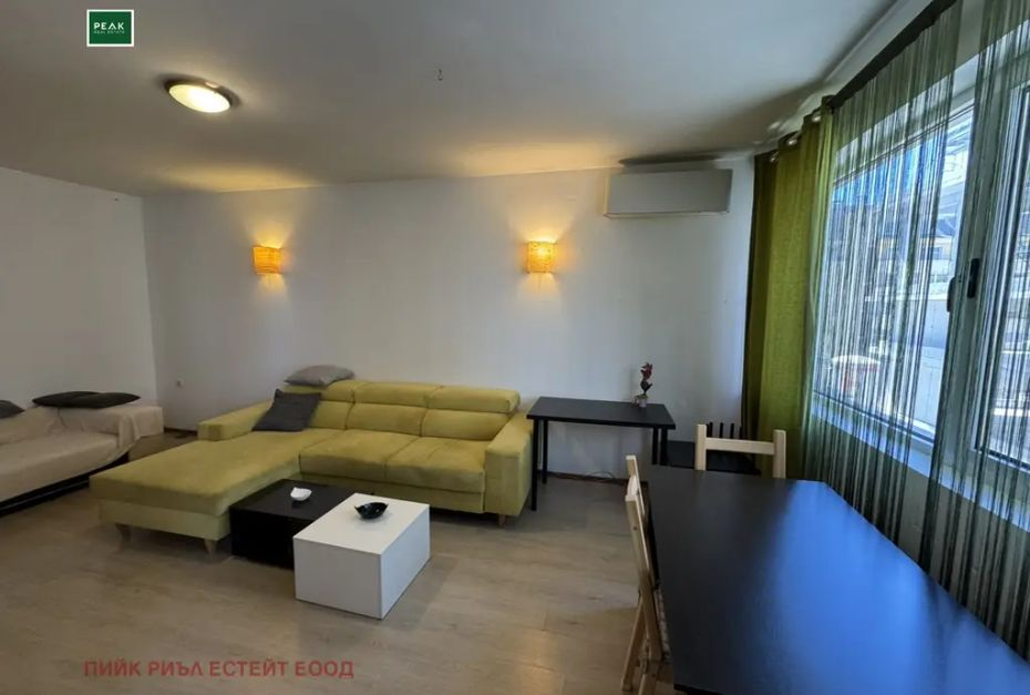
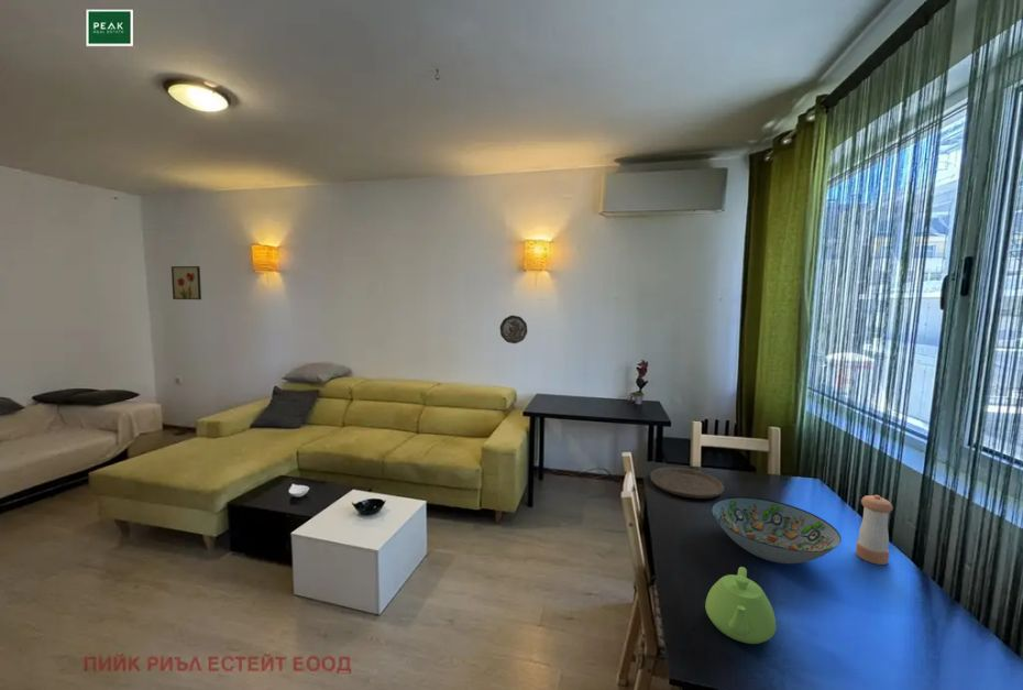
+ decorative bowl (770, 536)
+ wall art (186, 283)
+ pepper shaker (875, 526)
+ plate (685, 482)
+ teapot (739, 604)
+ decorative plate (514, 329)
